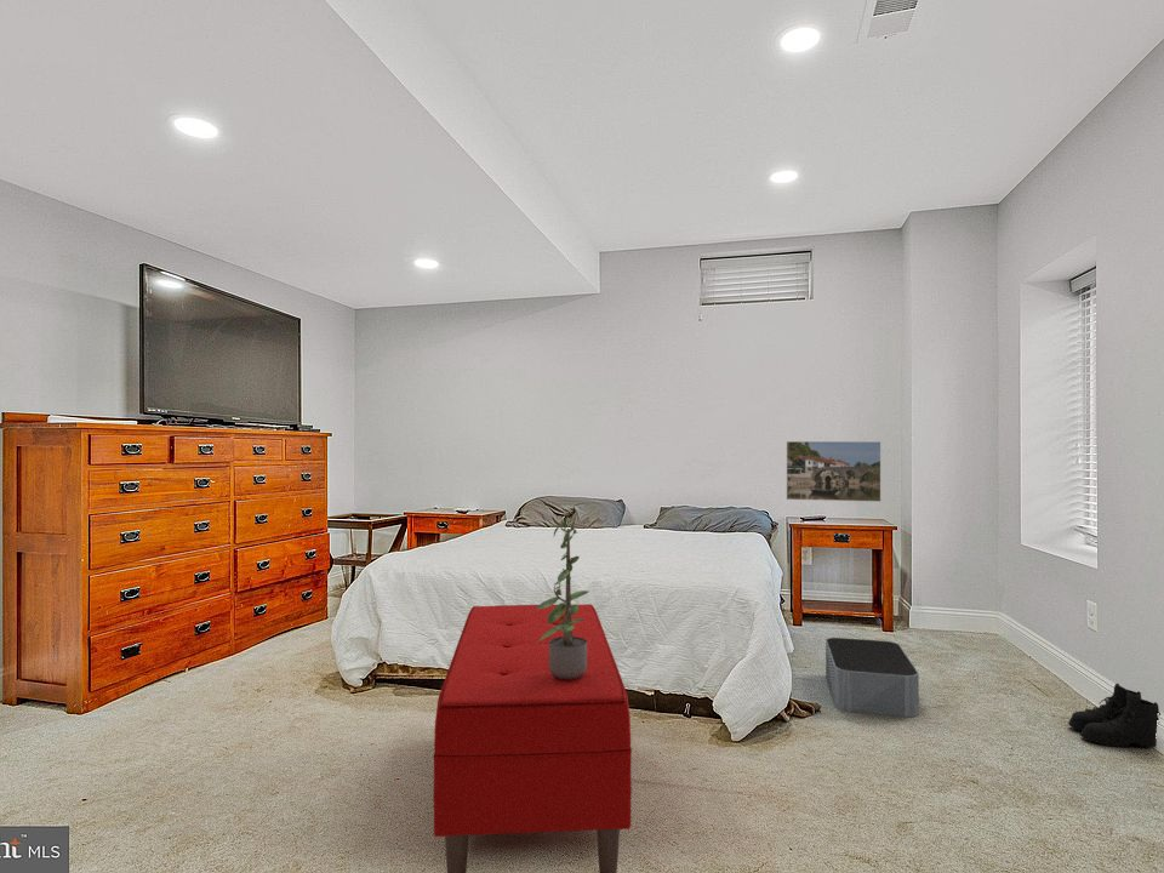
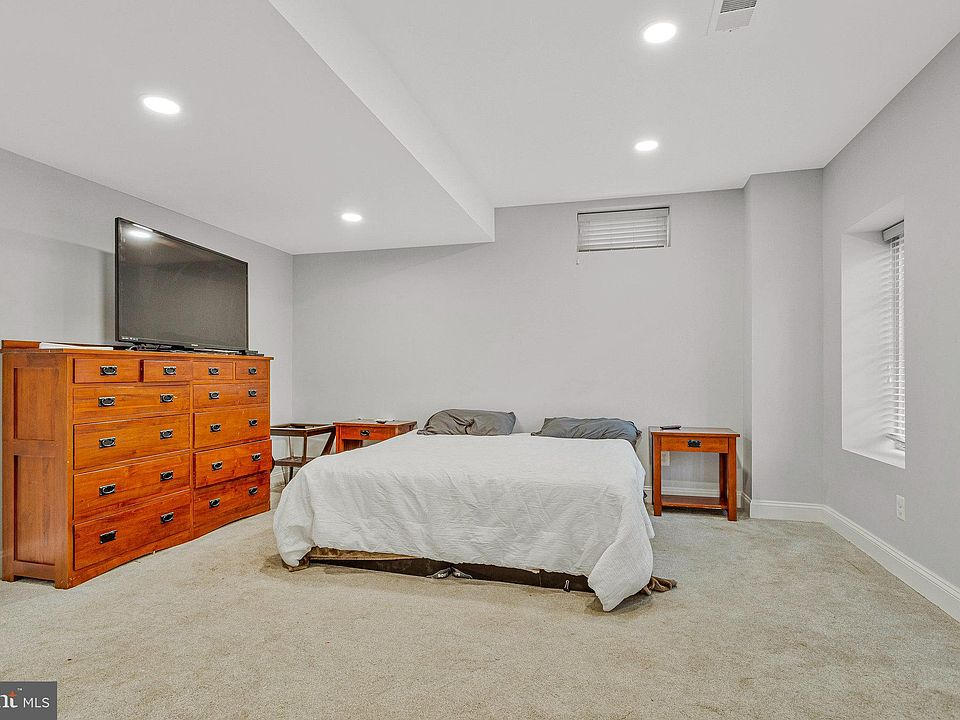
- boots (1112, 712)
- bench (532, 717)
- storage bin (868, 674)
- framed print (832, 470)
- potted plant (560, 594)
